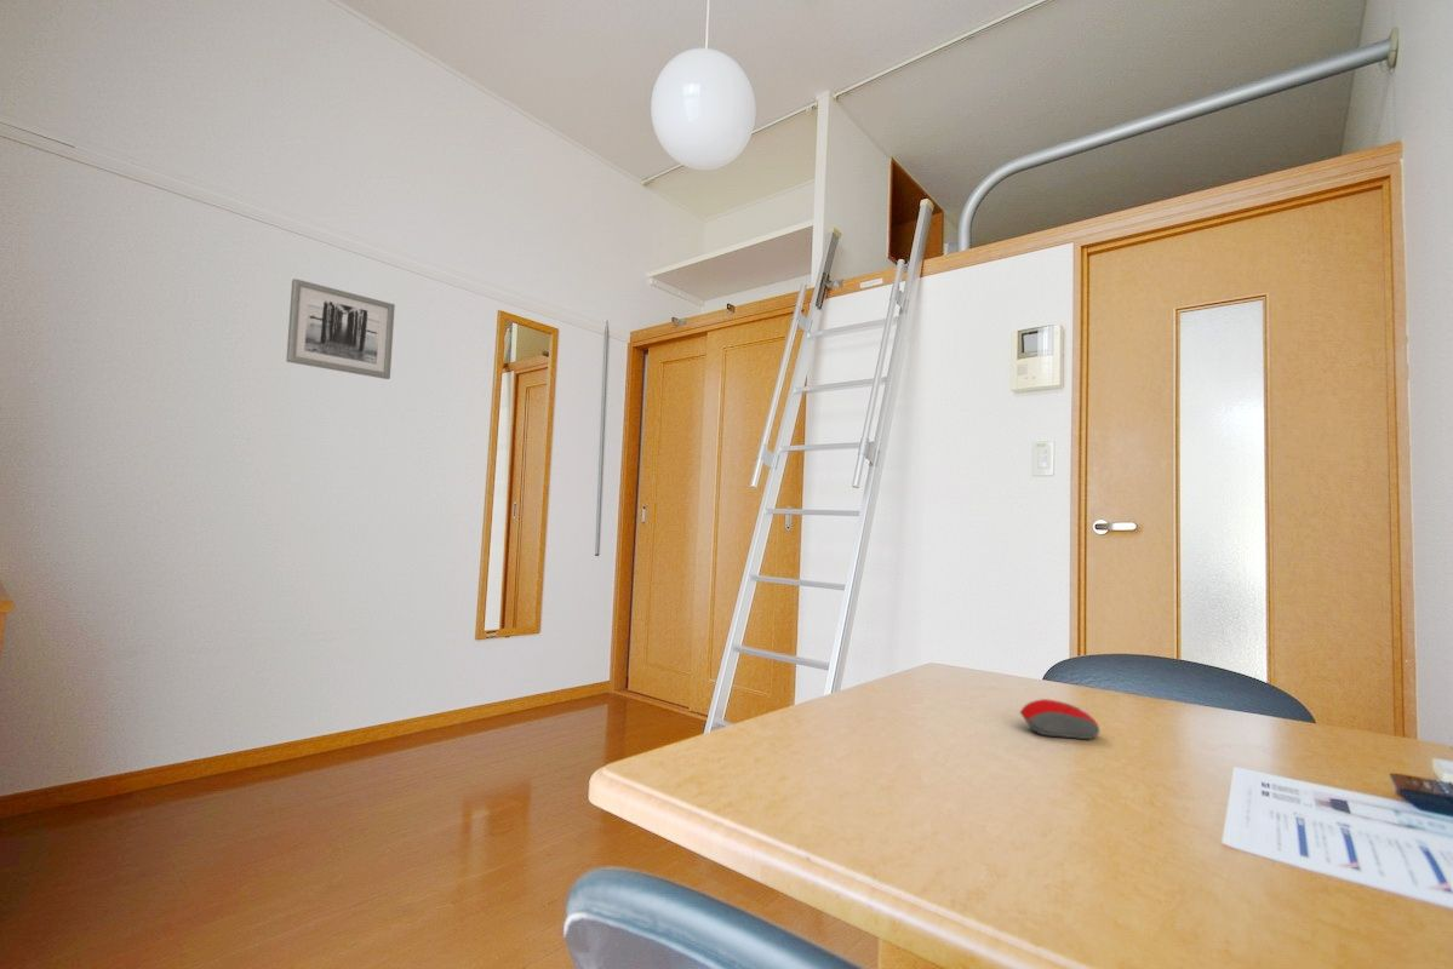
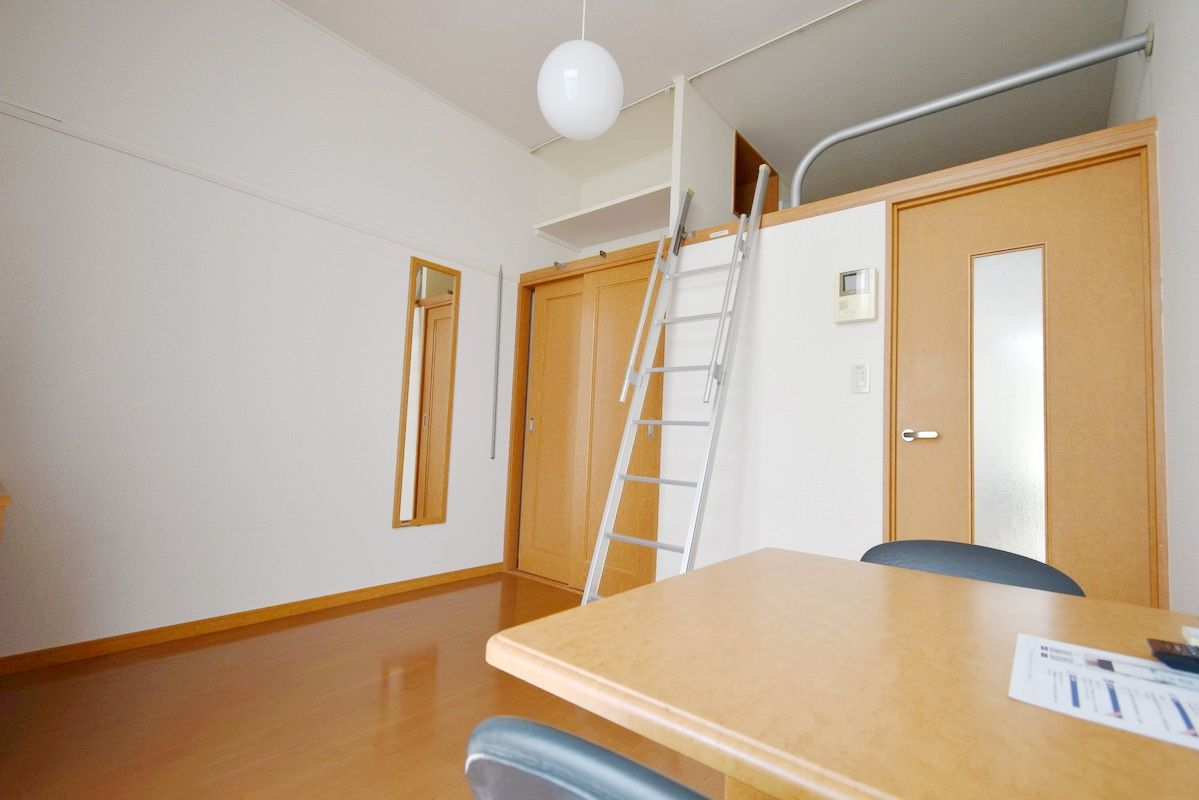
- wall art (343, 331)
- computer mouse (1058, 716)
